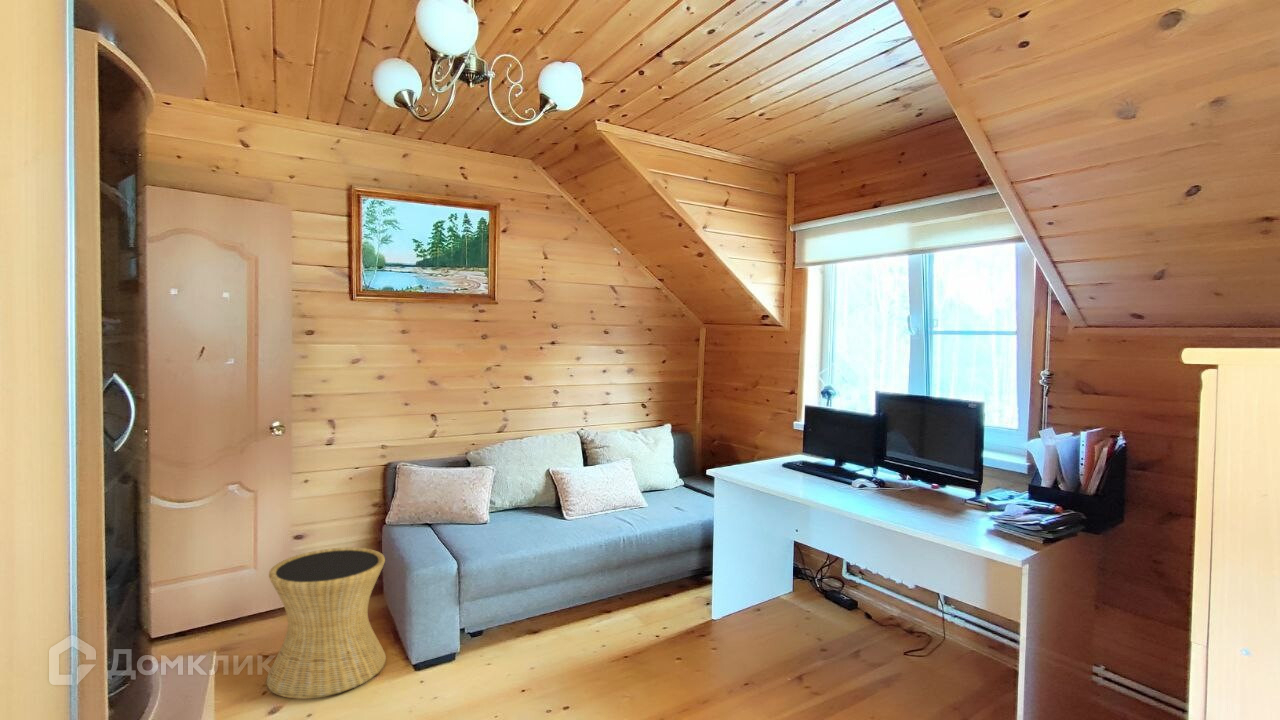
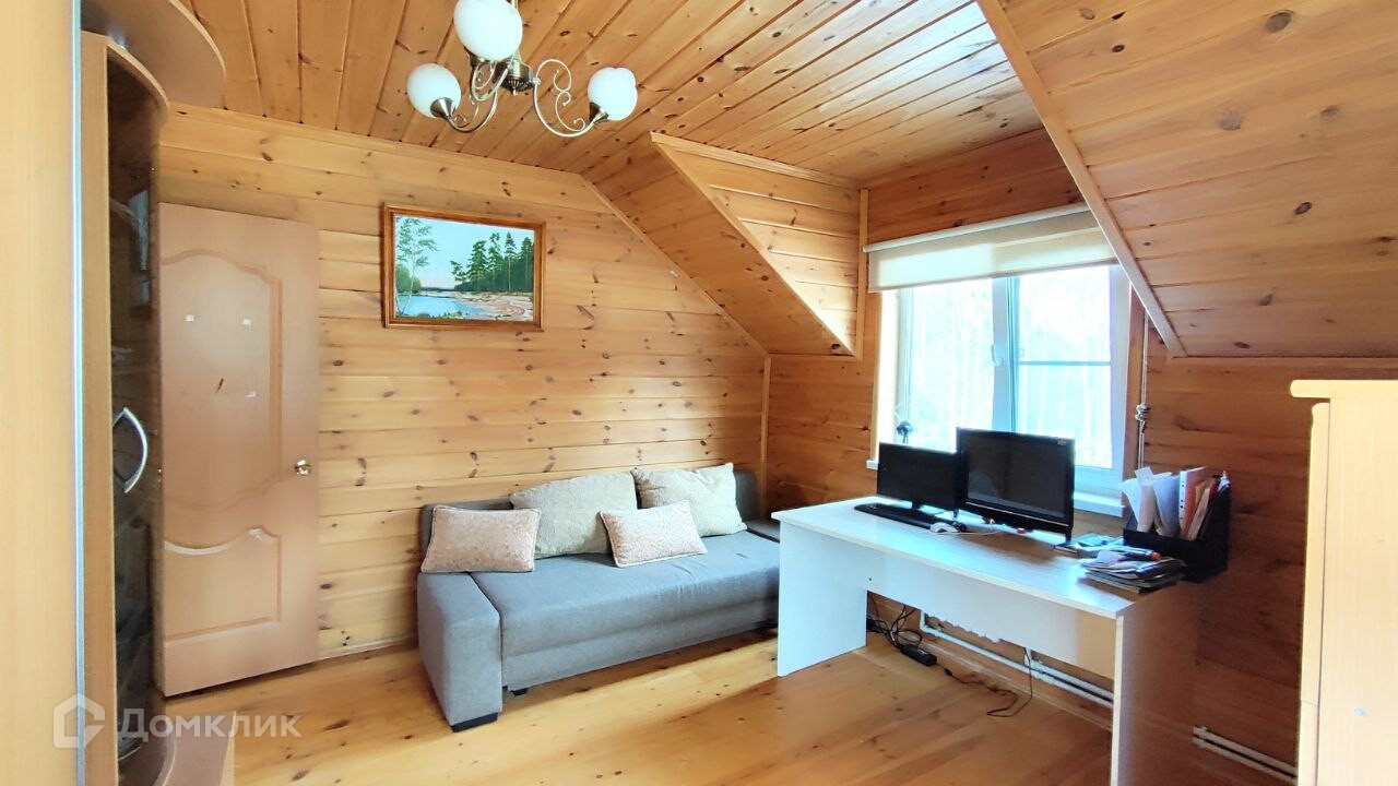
- side table (328, 616)
